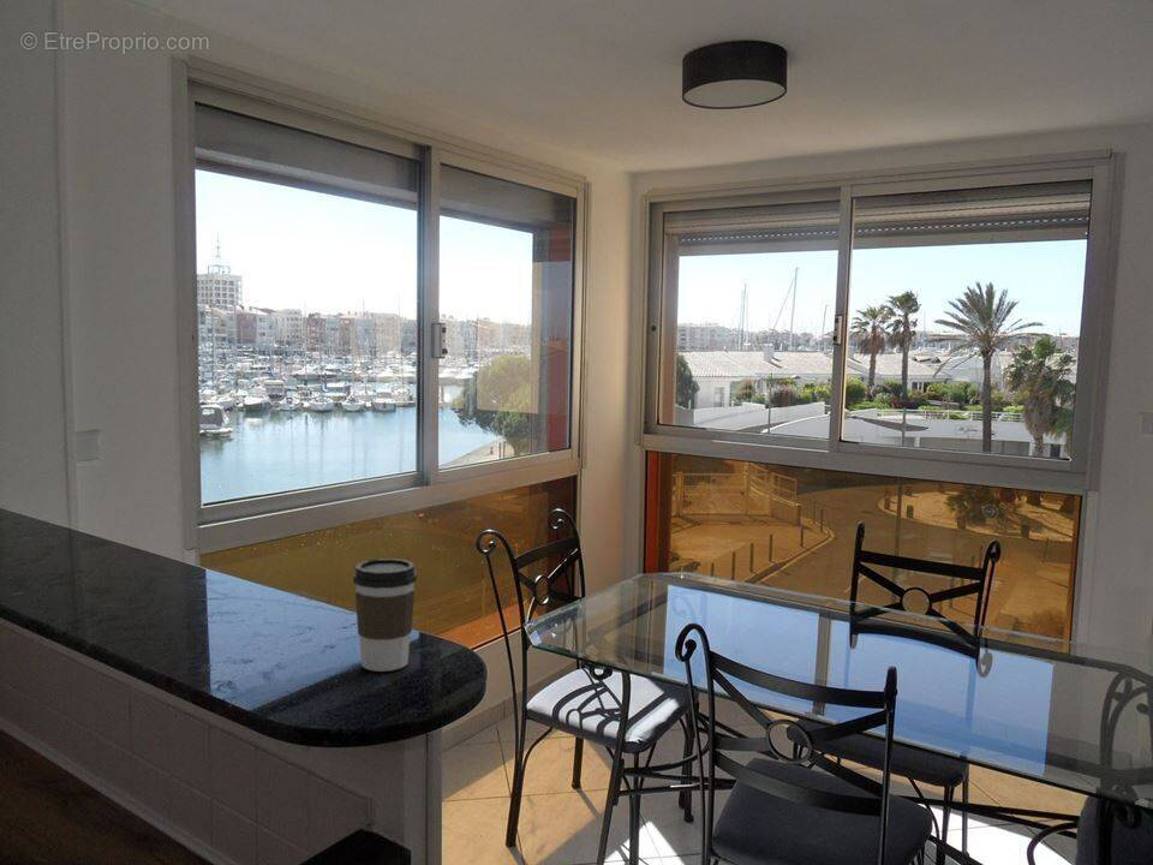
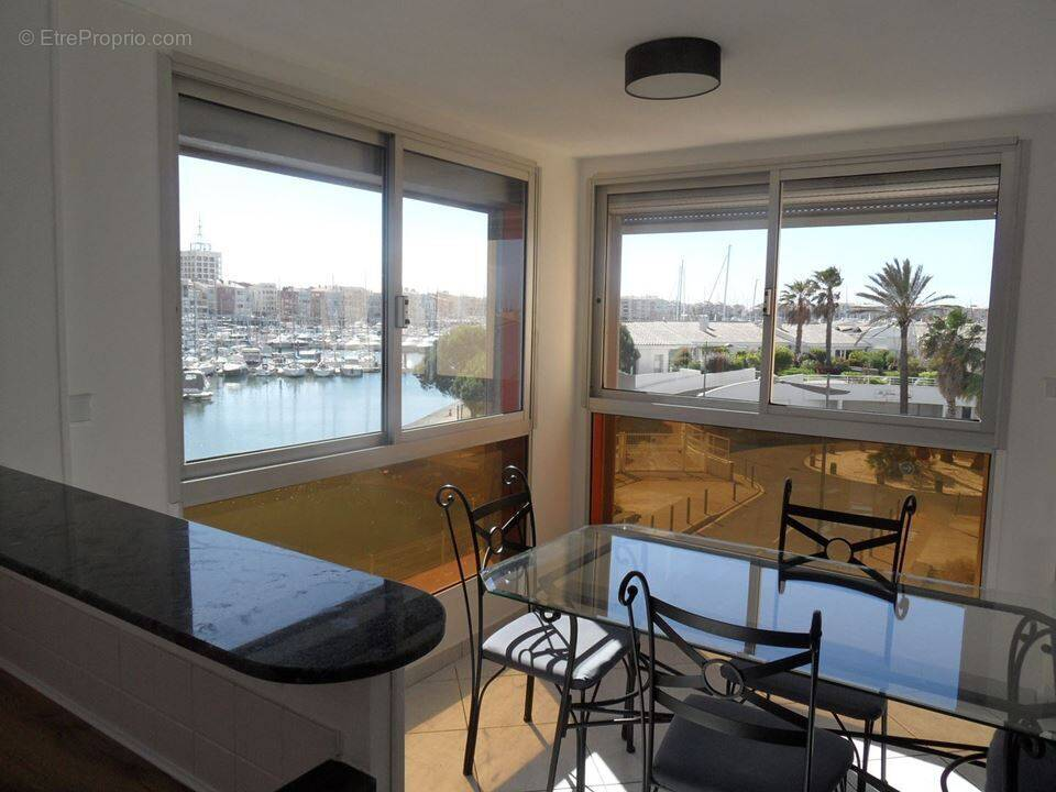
- coffee cup (384, 614)
